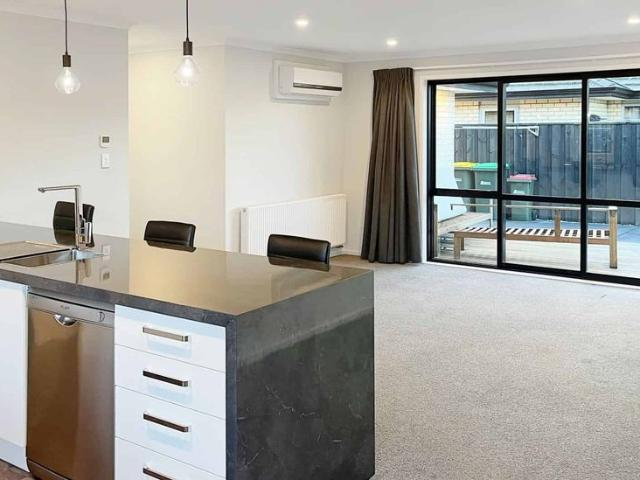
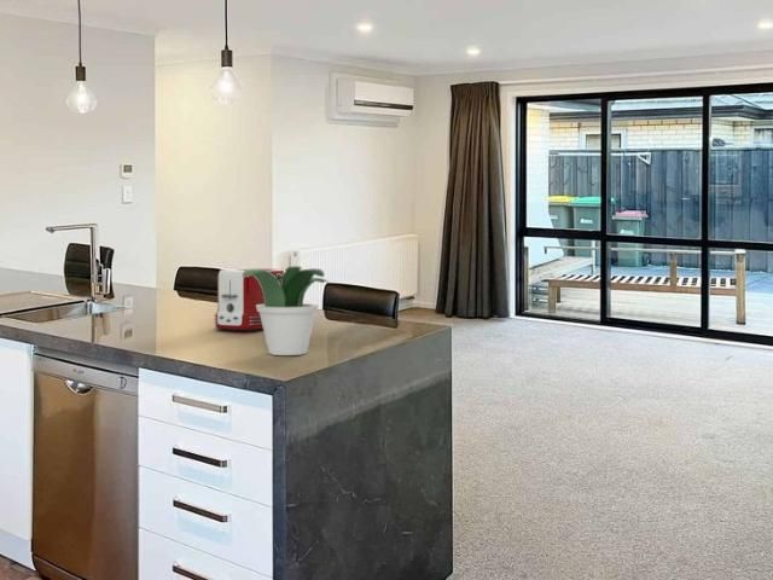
+ potted plant (284, 311)
+ toaster (254, 297)
